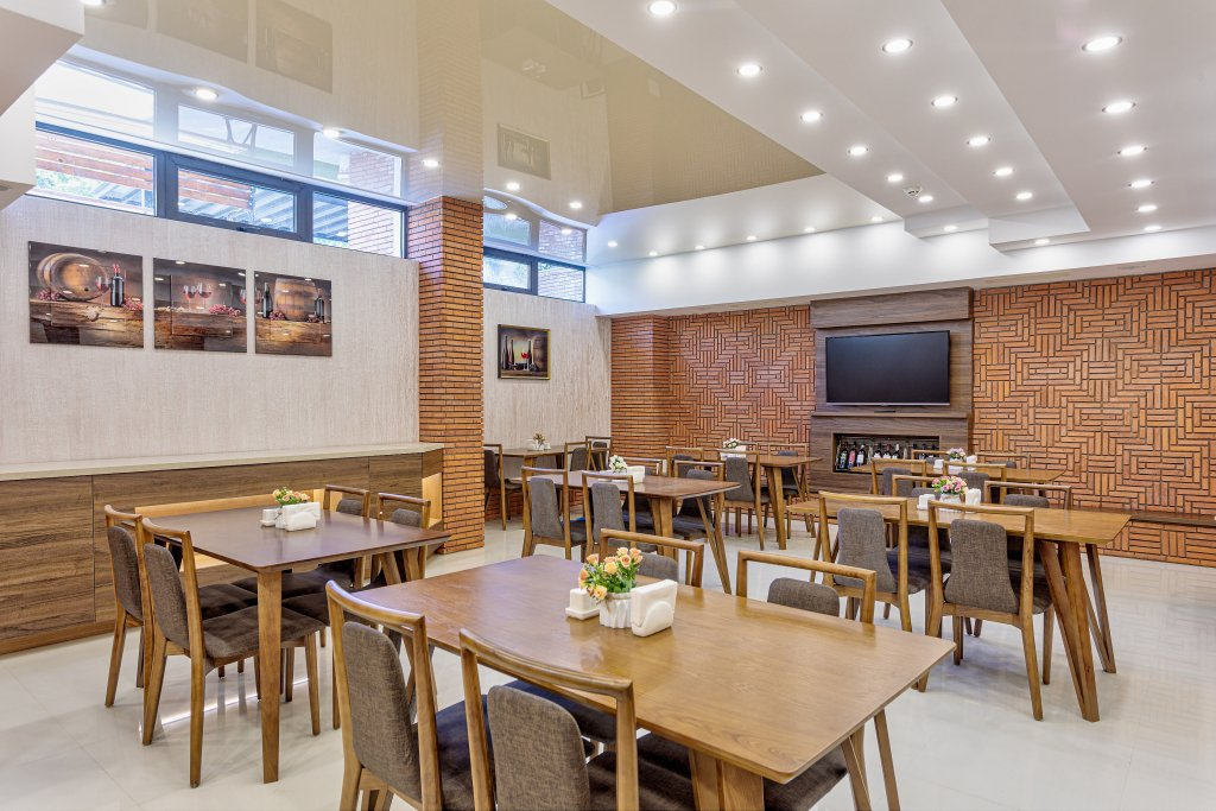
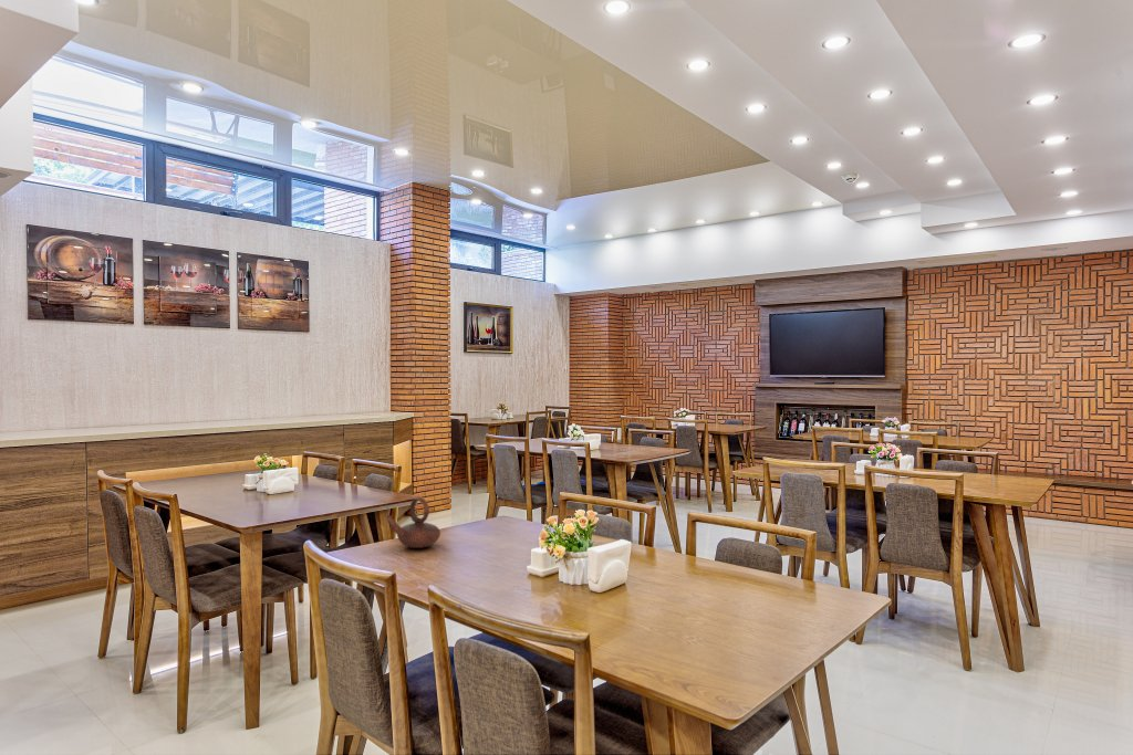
+ teapot (413, 523)
